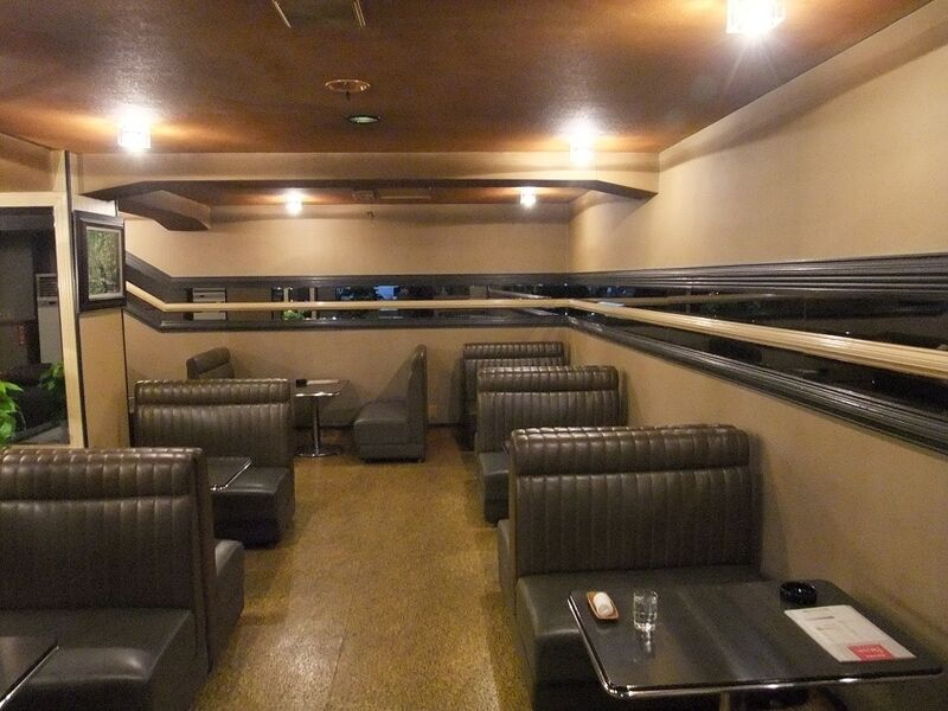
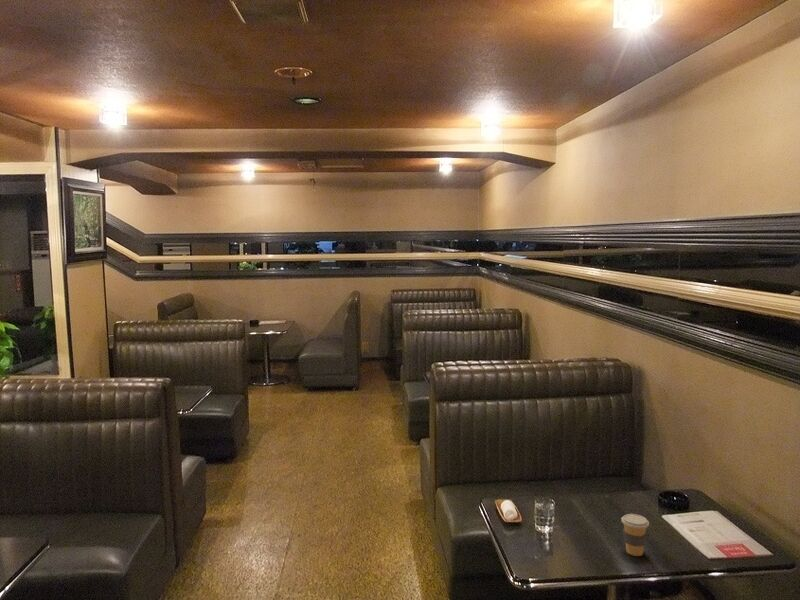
+ coffee cup (634, 535)
